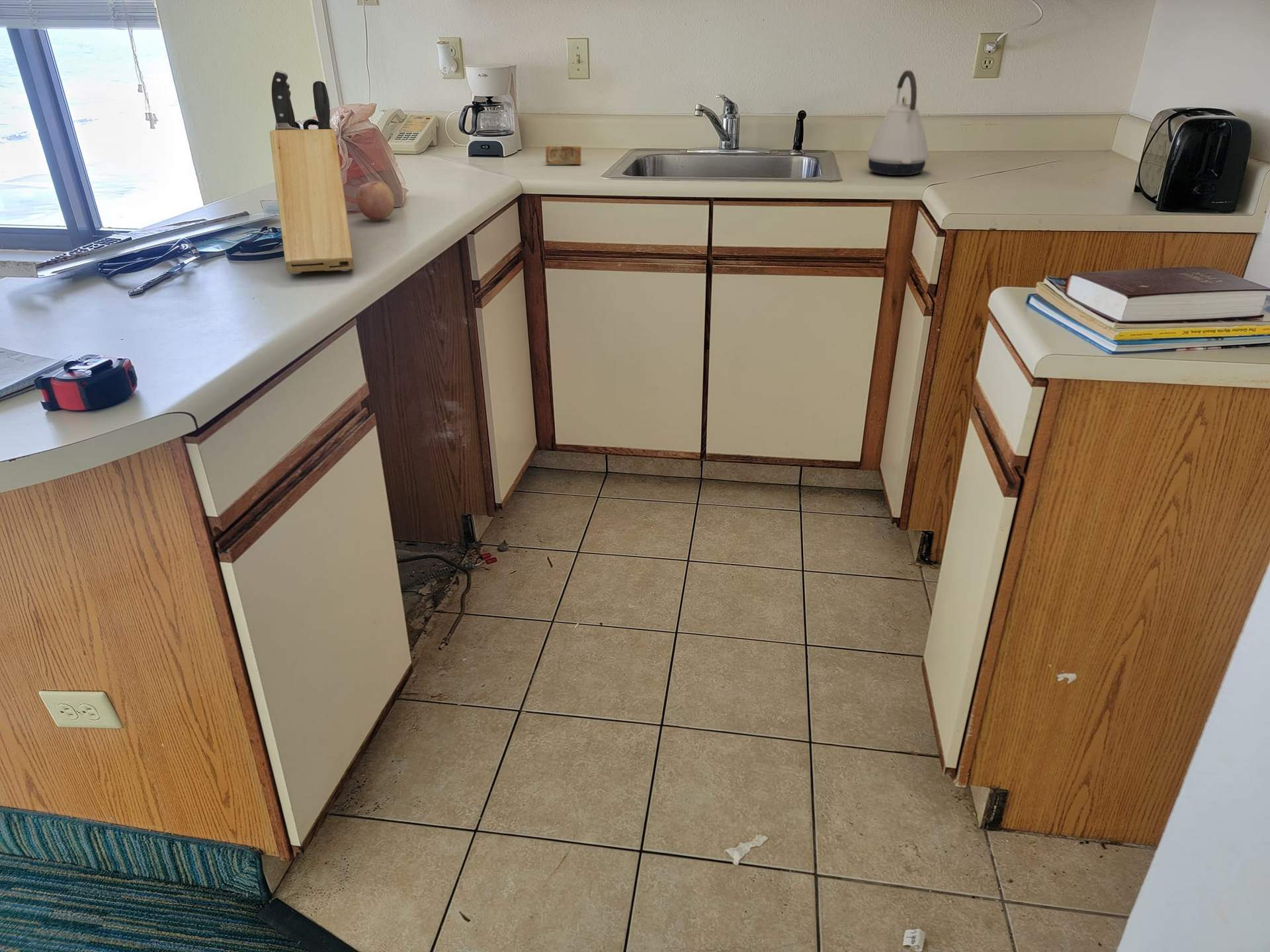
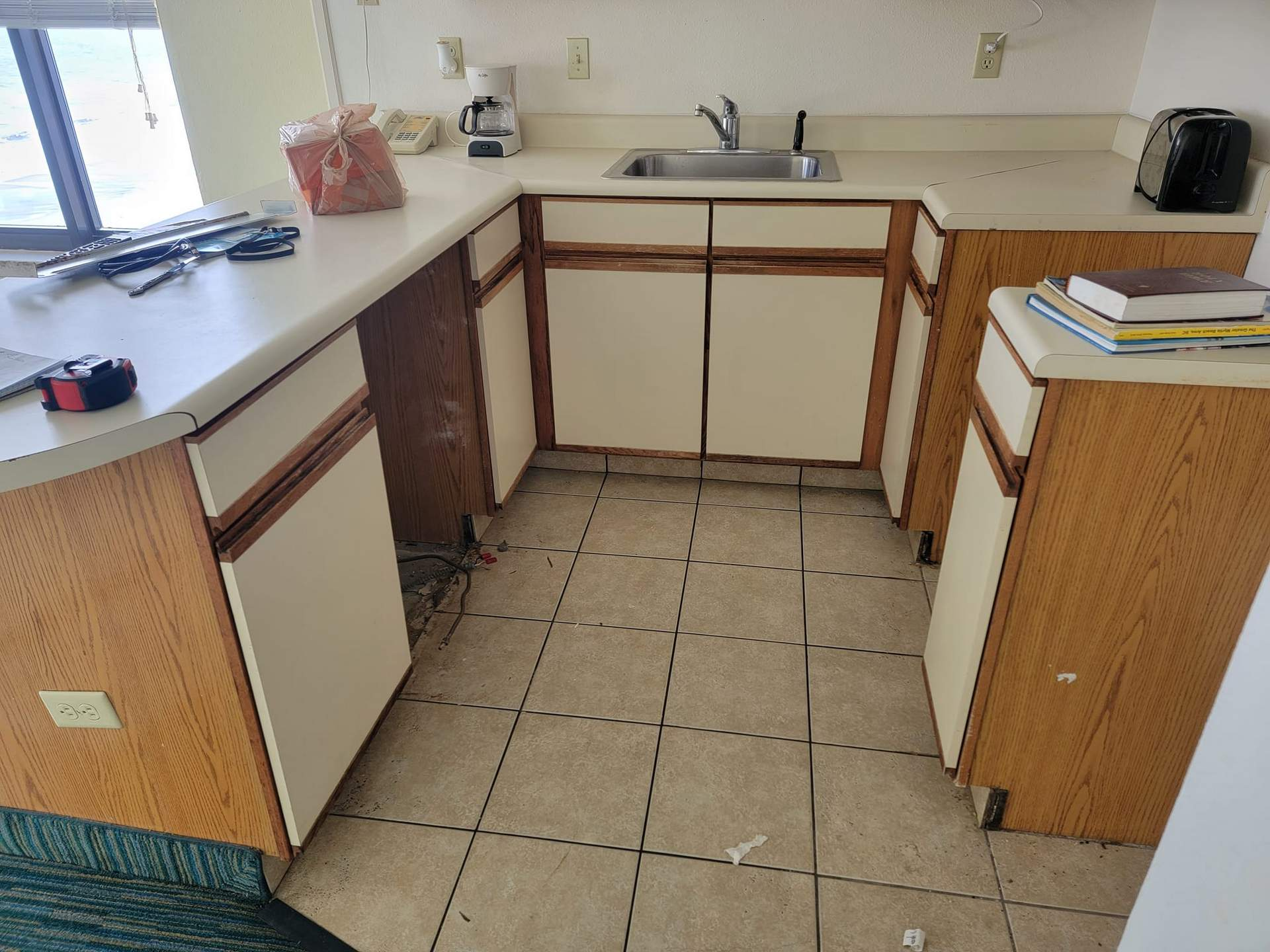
- kettle (901, 122)
- knife block (308, 168)
- fruit (376, 200)
- soap bar (563, 155)
